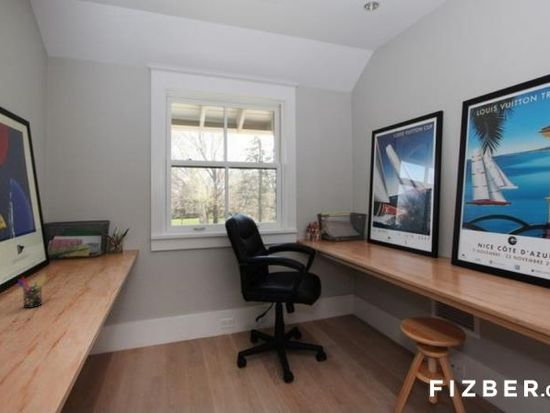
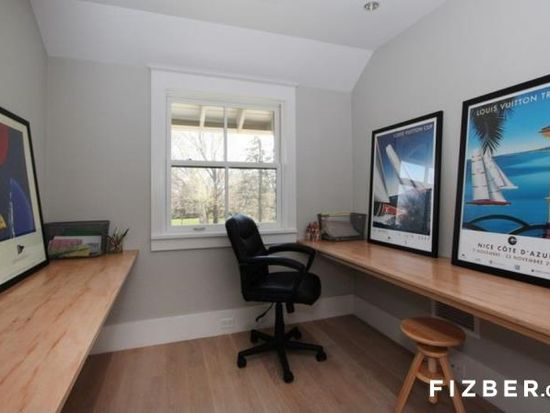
- pen holder (32, 290)
